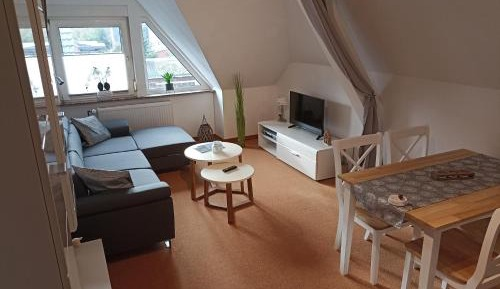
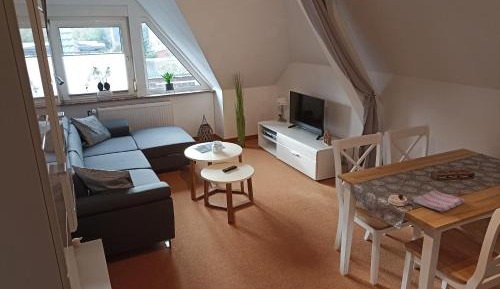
+ dish towel (438, 199)
